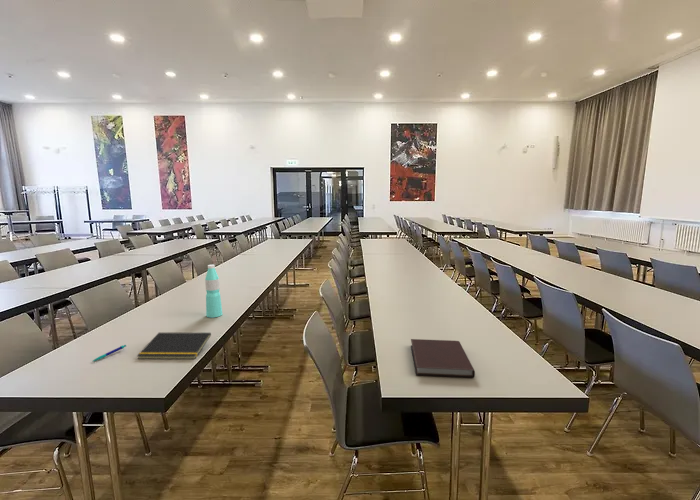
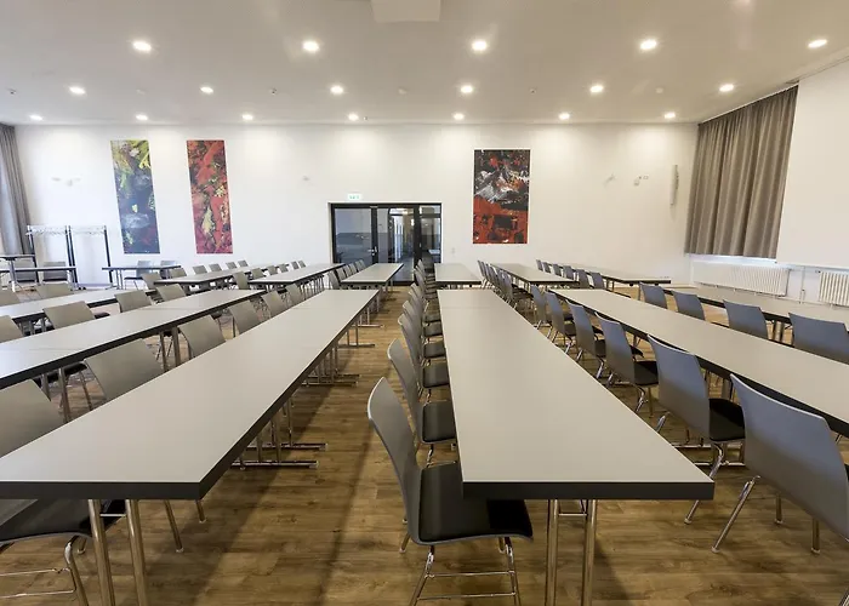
- pen (109, 353)
- water bottle (212, 290)
- notepad (176, 345)
- notebook (439, 356)
